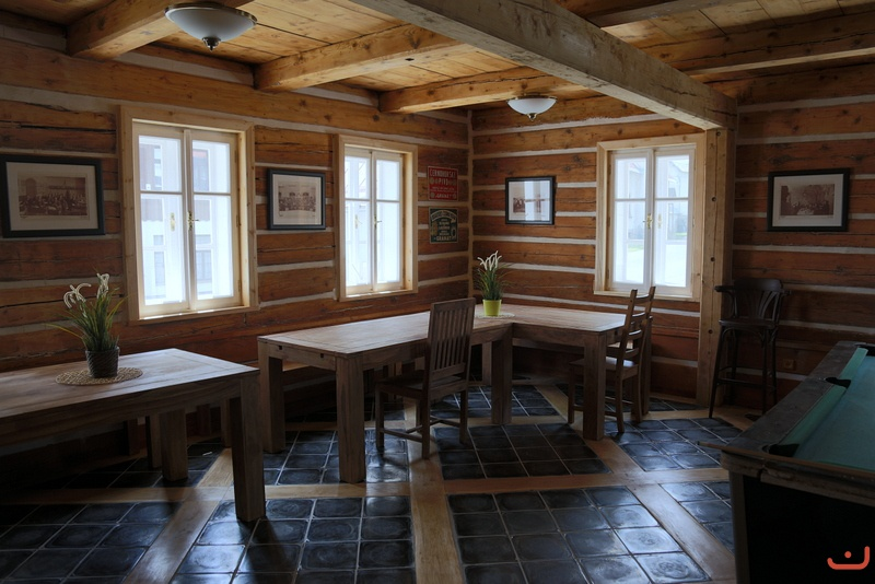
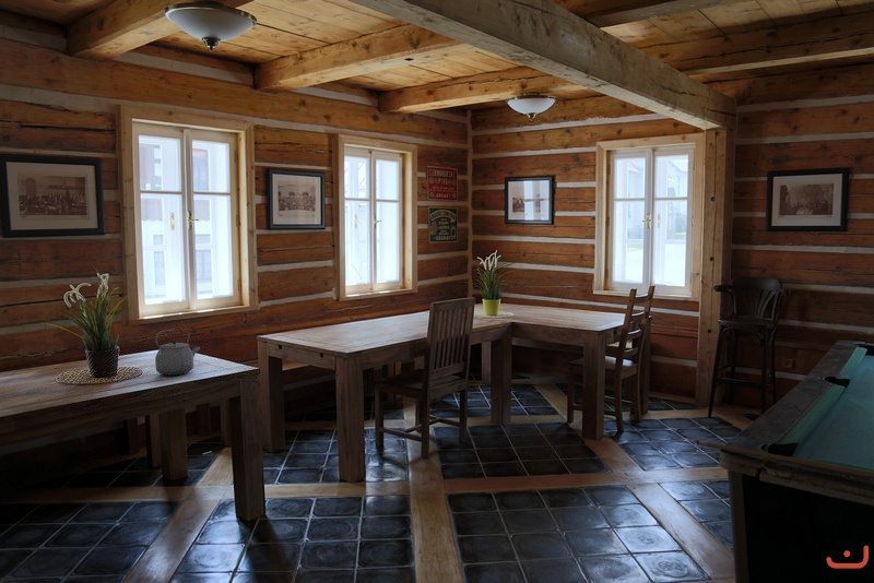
+ tea kettle (178, 350)
